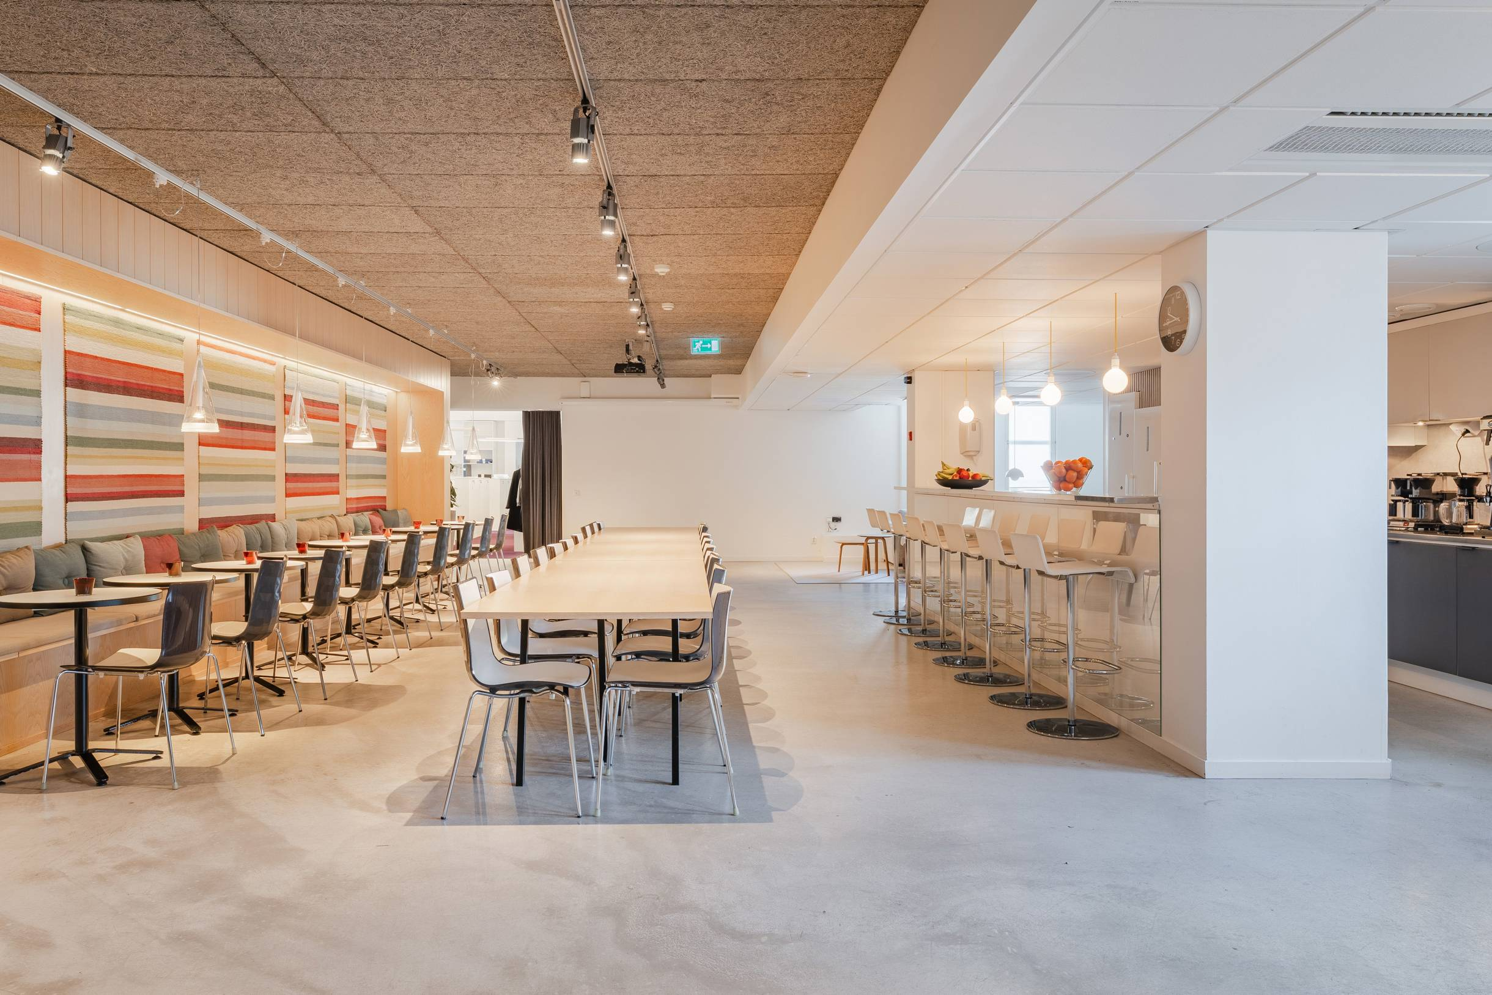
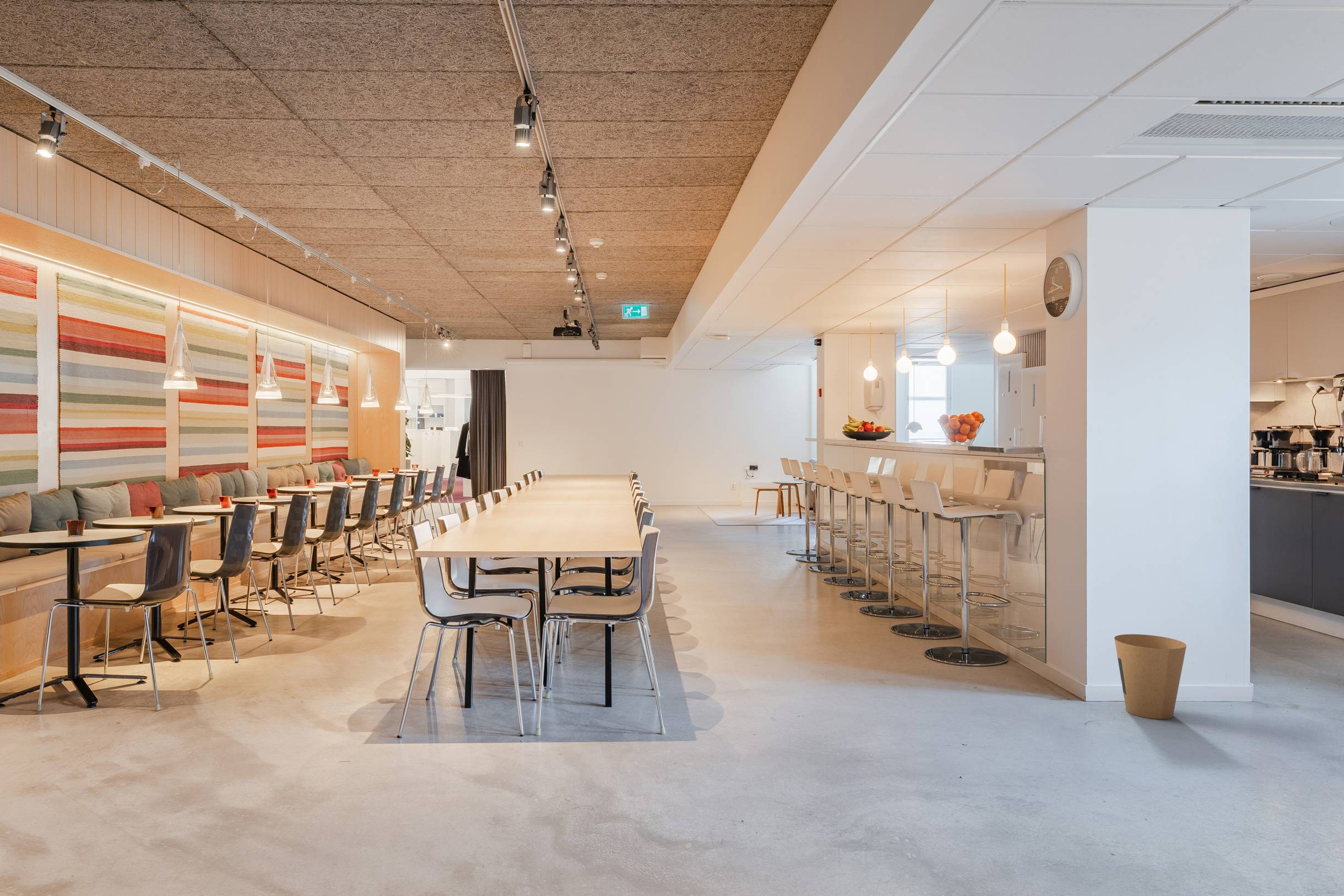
+ trash can (1149, 677)
